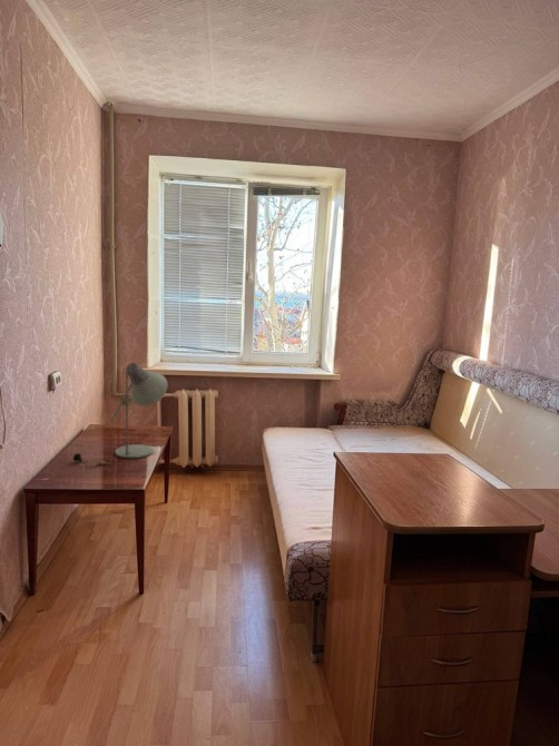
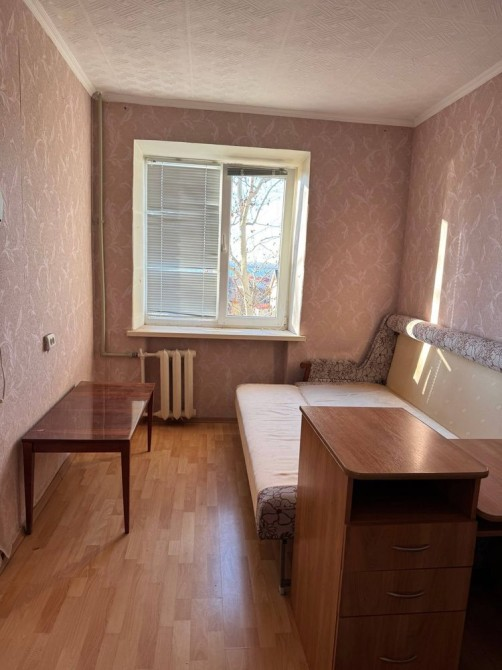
- desk lamp (120, 406)
